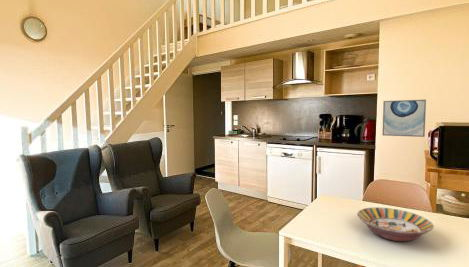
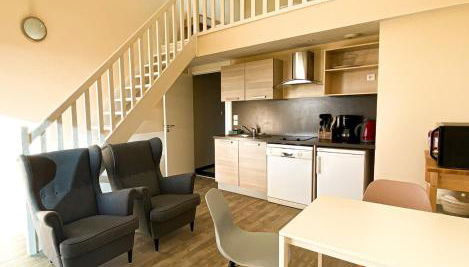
- serving bowl (392, 226)
- wall art (403, 118)
